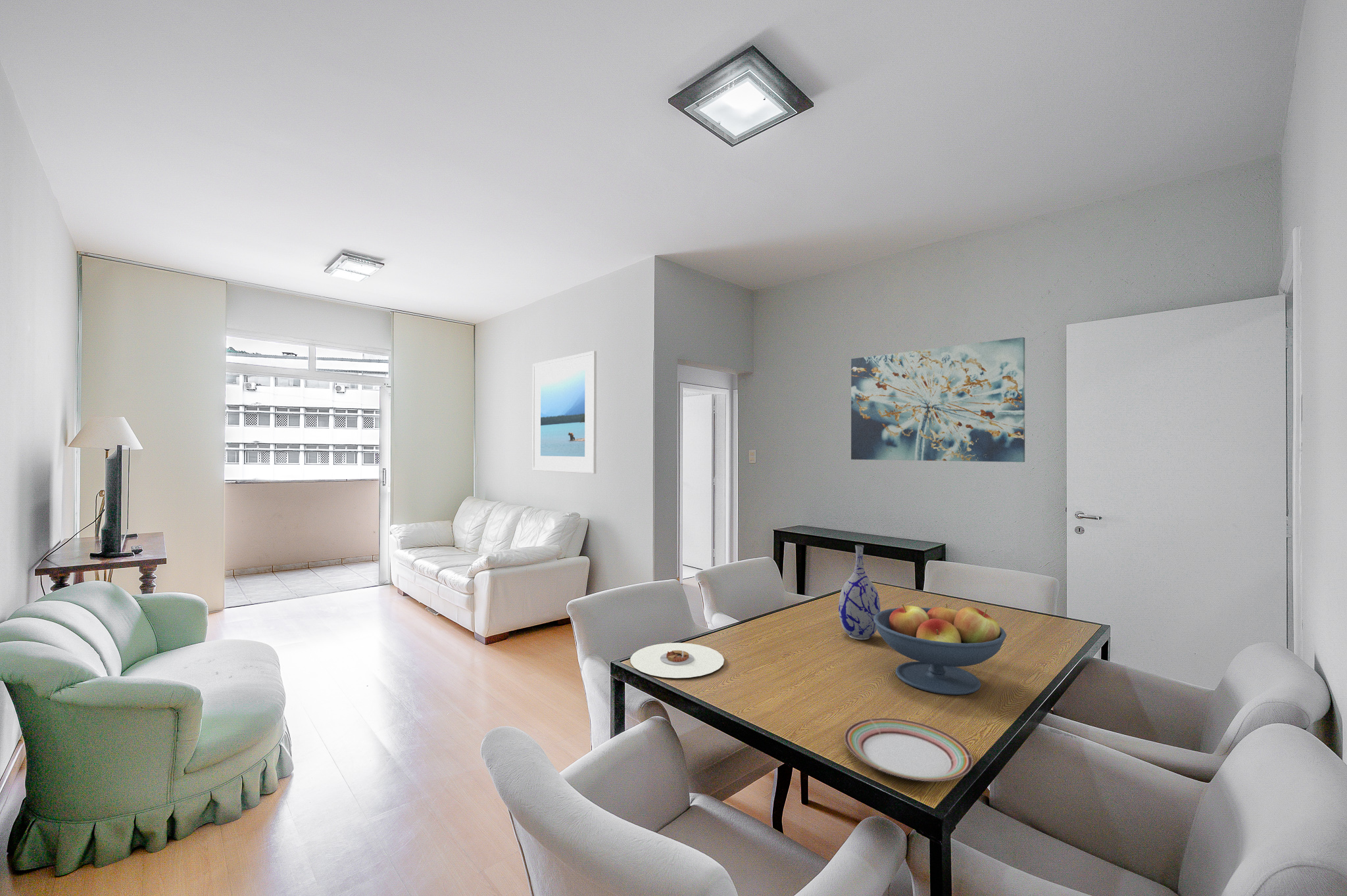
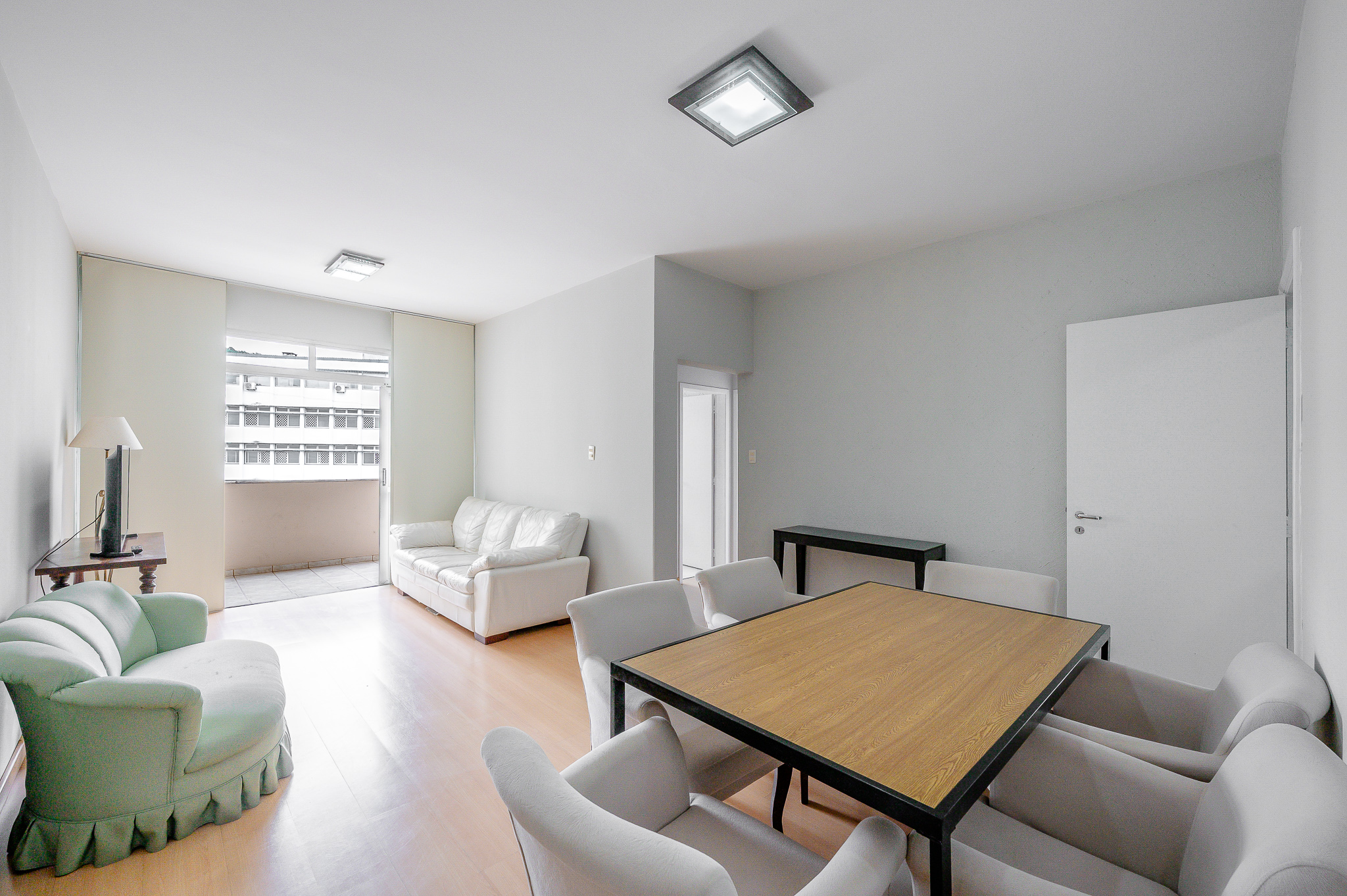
- vase (859, 591)
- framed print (562, 415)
- plate (677, 655)
- wall art (929, 405)
- plate (906, 751)
- fruit bowl (937, 641)
